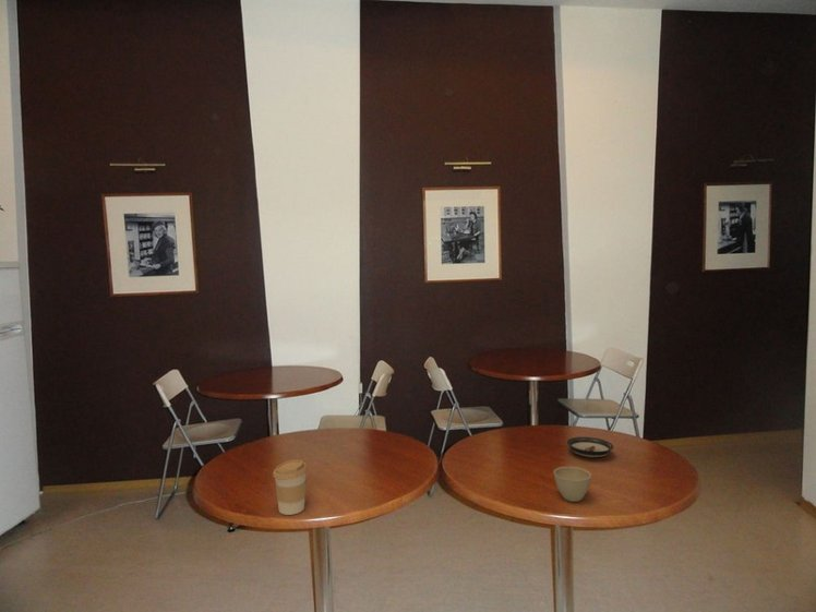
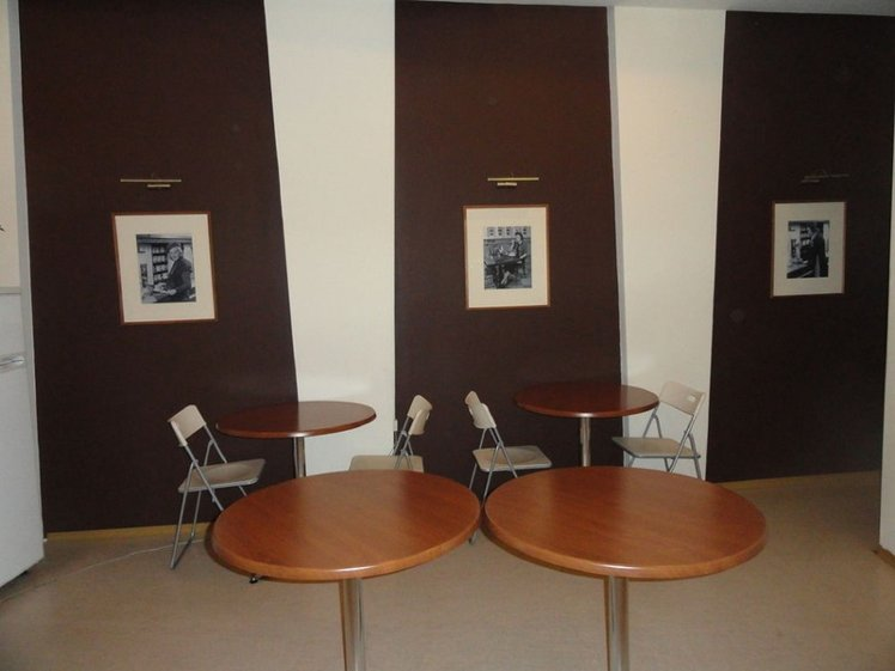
- coffee cup (290, 485)
- flower pot (572, 485)
- saucer (589, 448)
